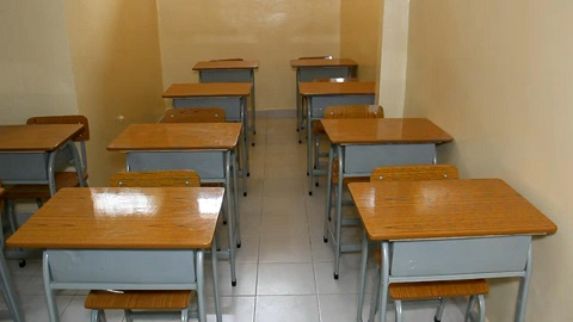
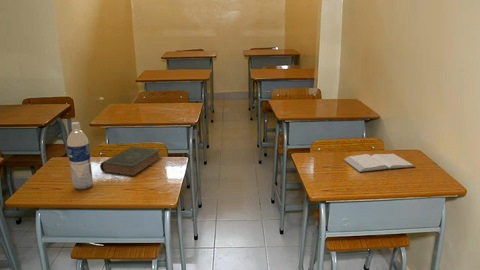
+ water bottle (79, 155)
+ book (378, 161)
+ book (132, 160)
